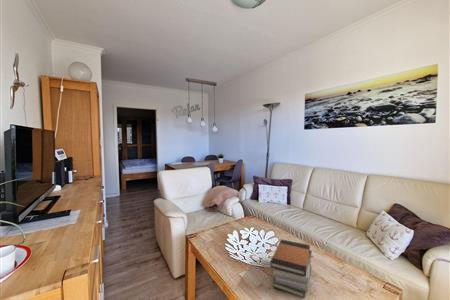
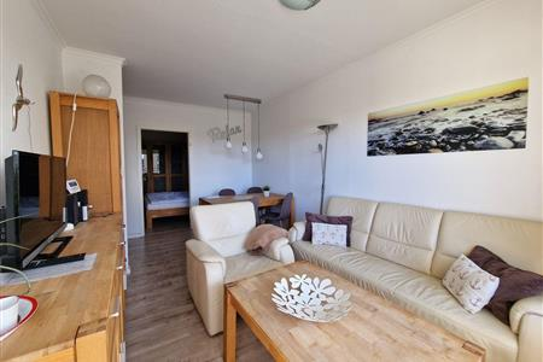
- book stack (292, 265)
